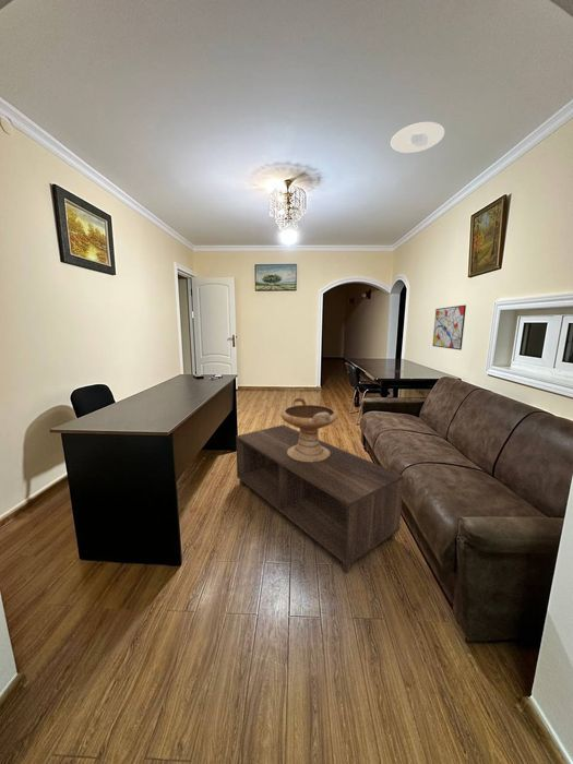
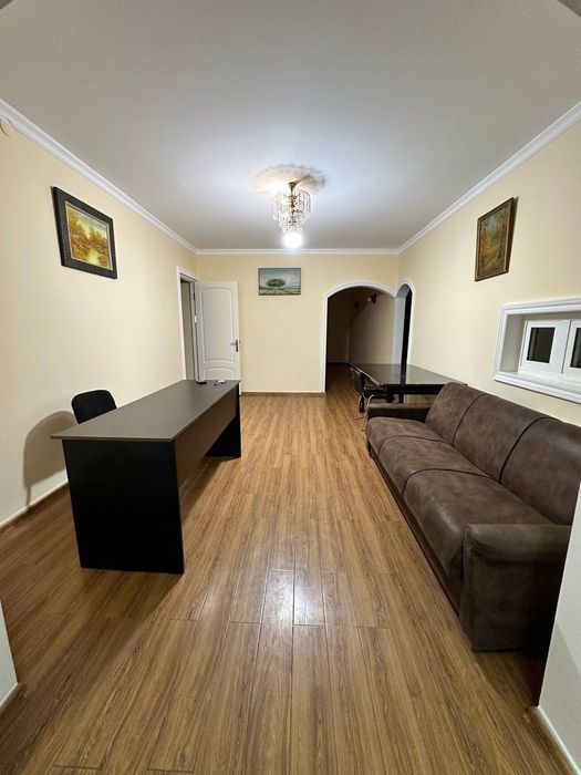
- decorative bowl (309, 428)
- wall art (447, 327)
- recessed light (417, 135)
- coffee table (306, 480)
